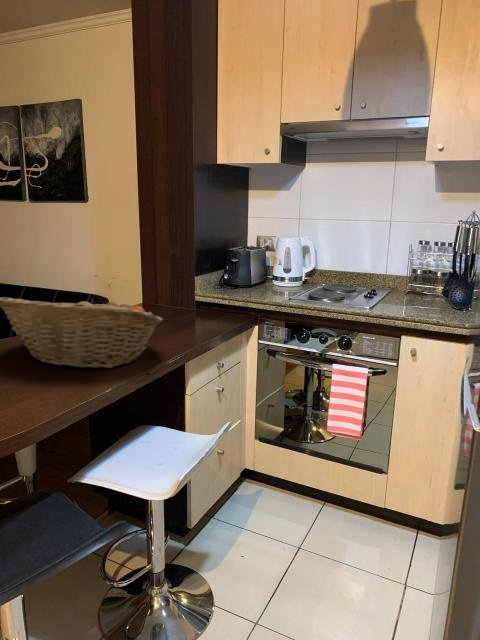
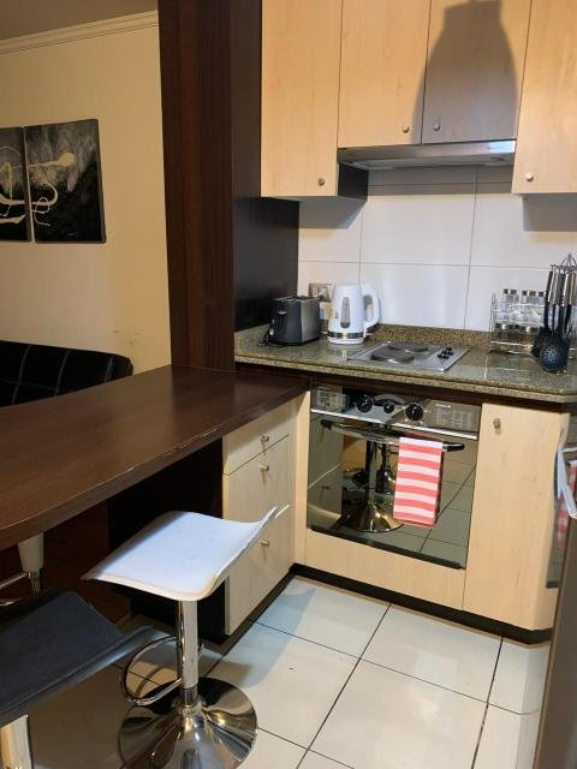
- fruit basket (81, 323)
